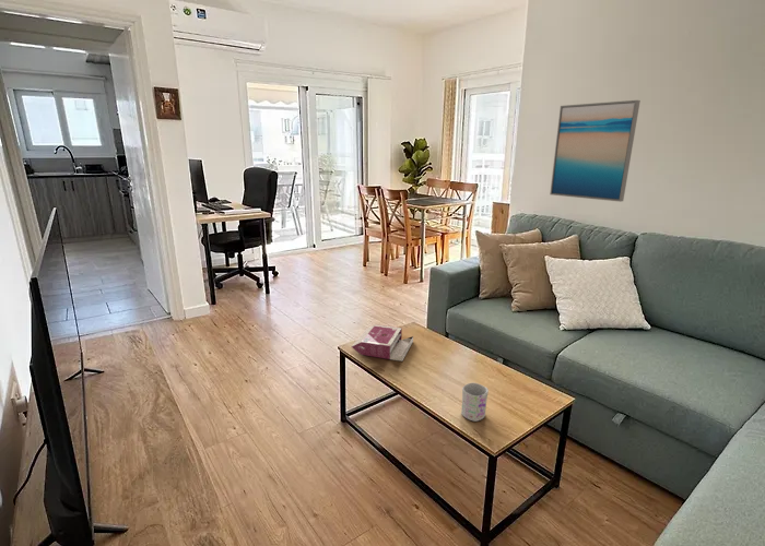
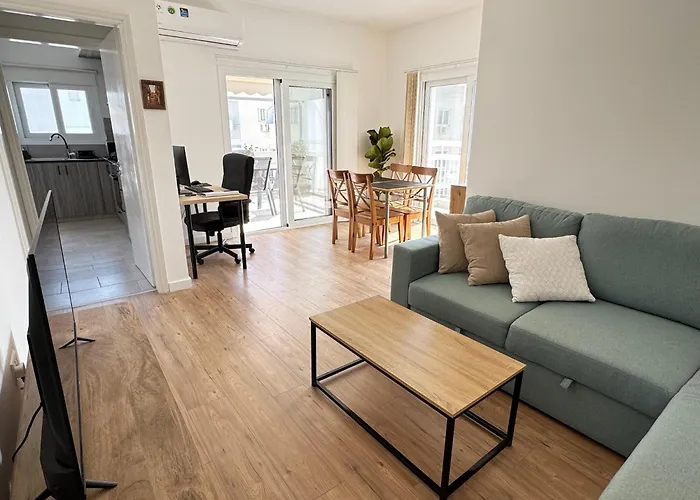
- wall art (590, 152)
- book (382, 341)
- mug (476, 400)
